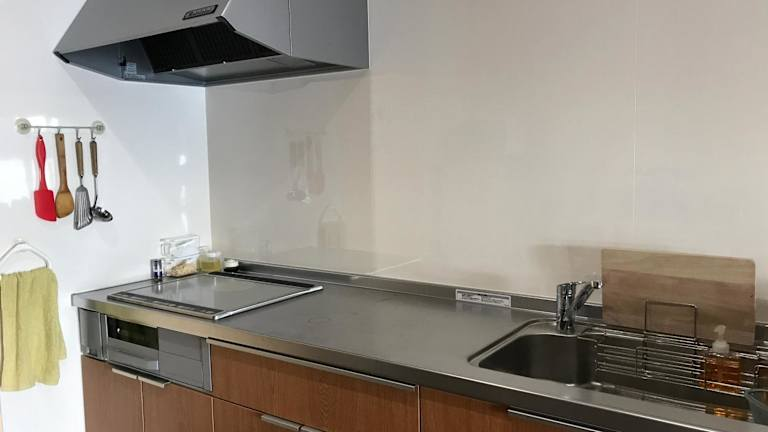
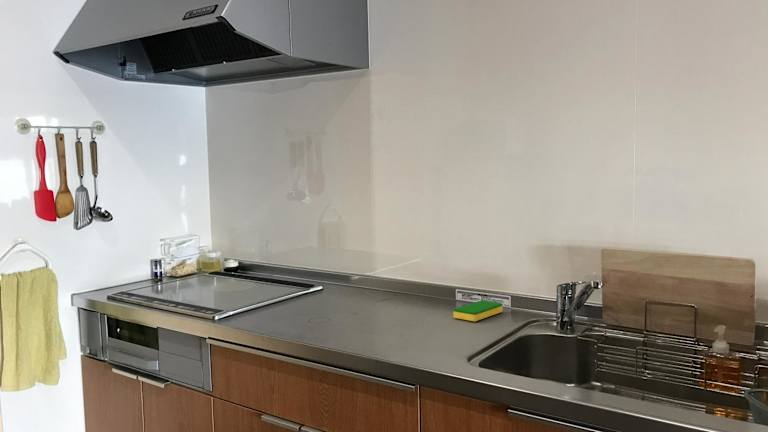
+ dish sponge (478, 310)
